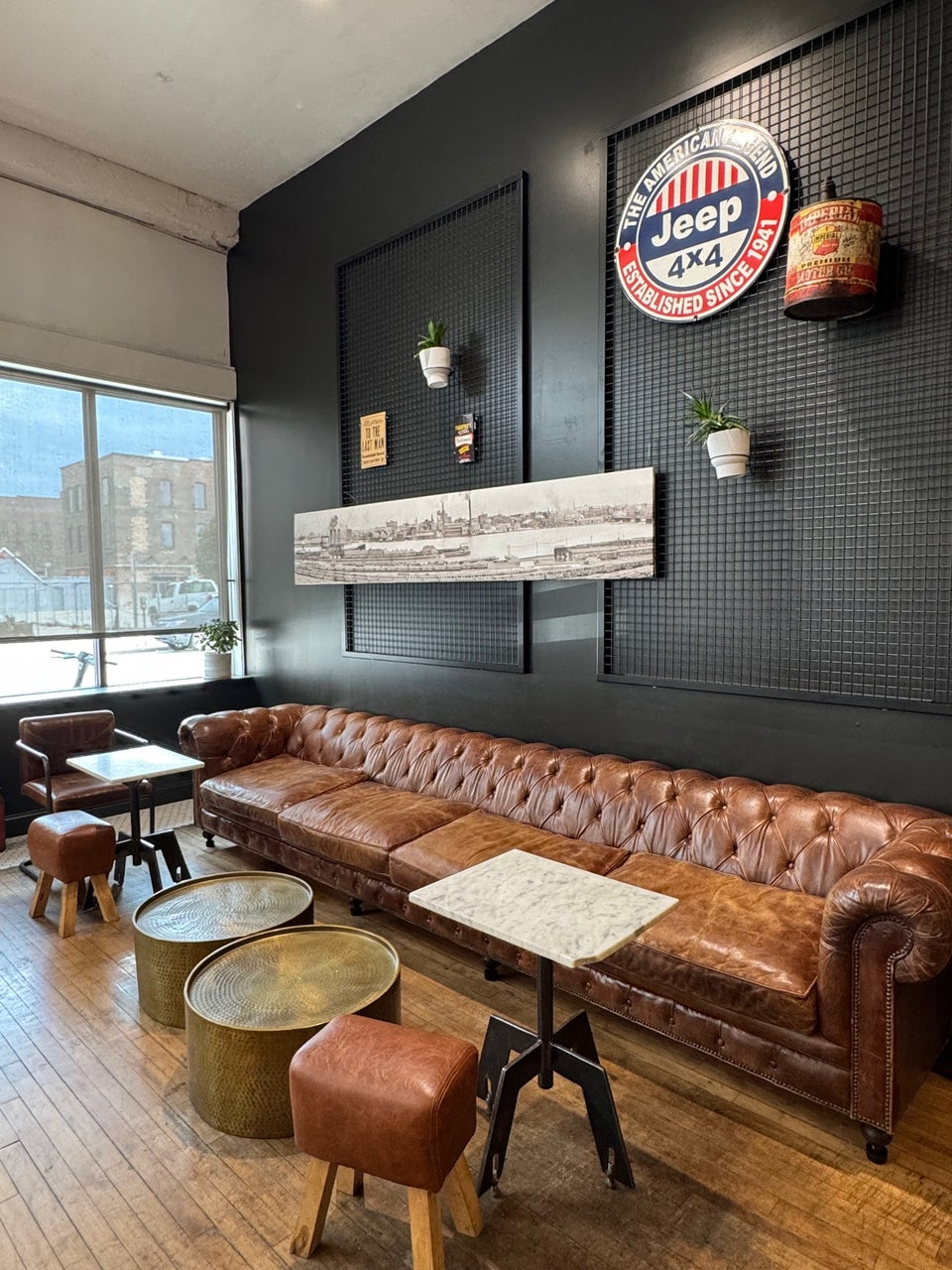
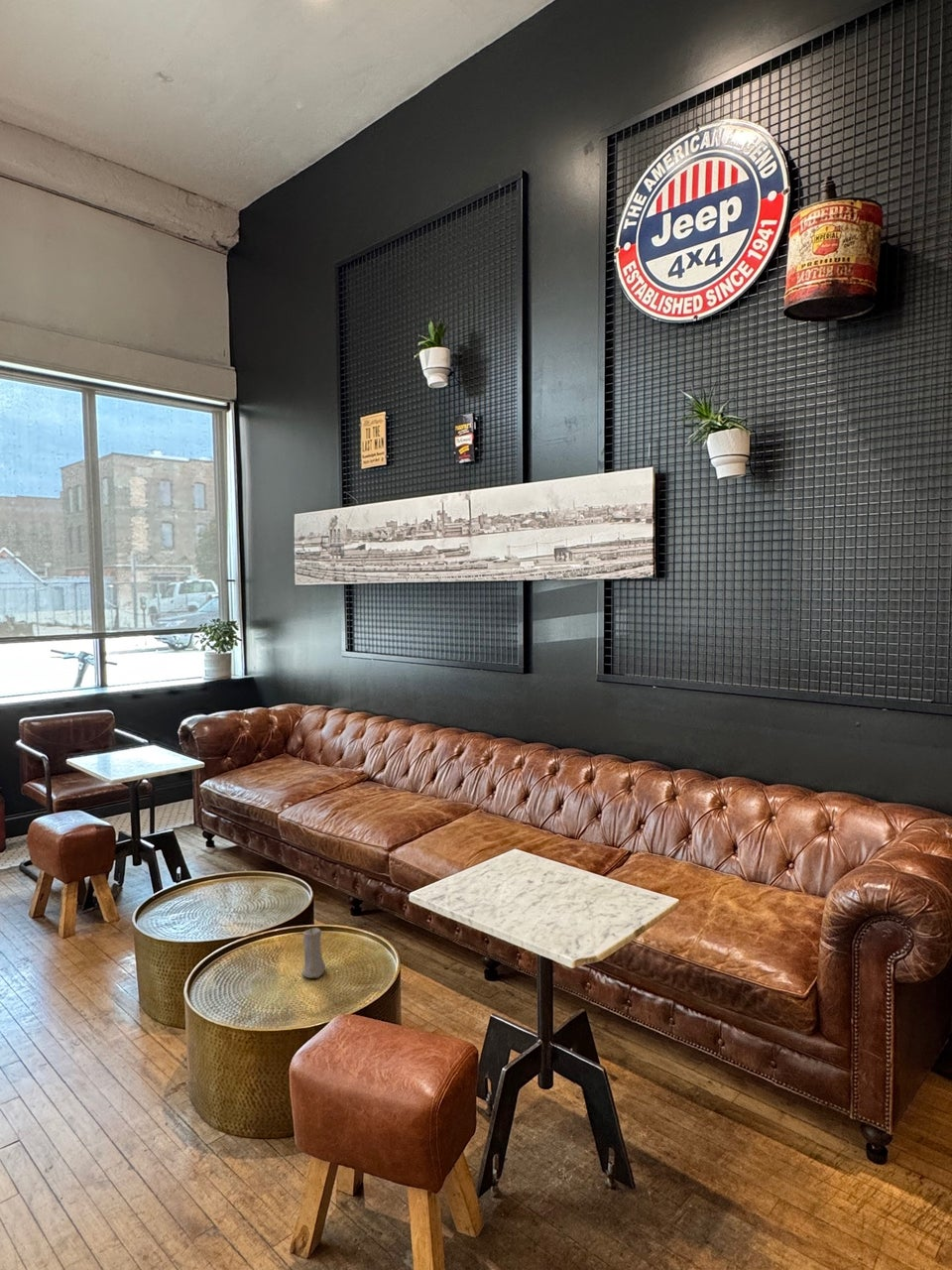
+ candle (312, 950)
